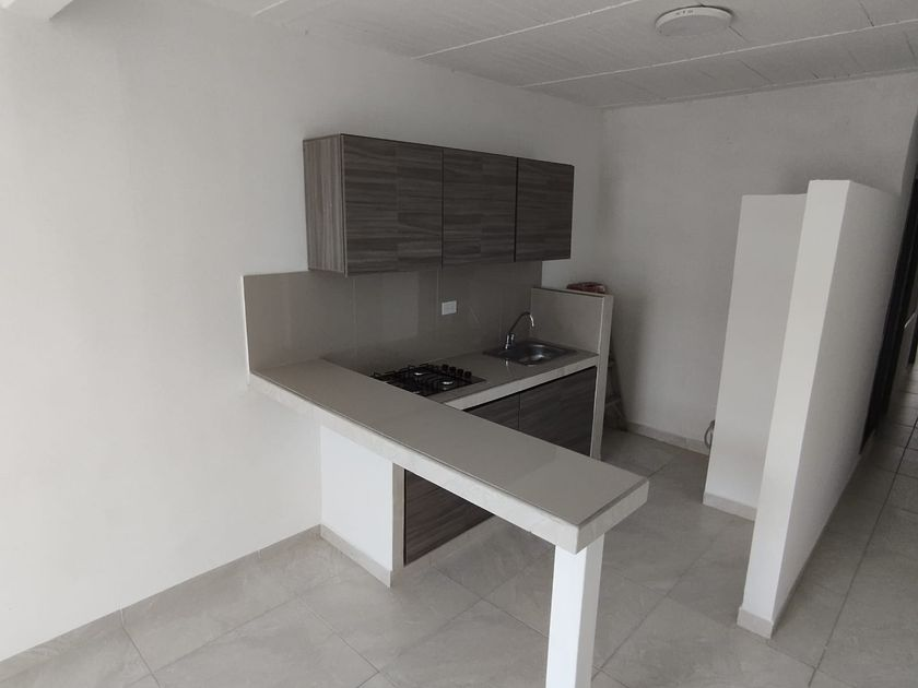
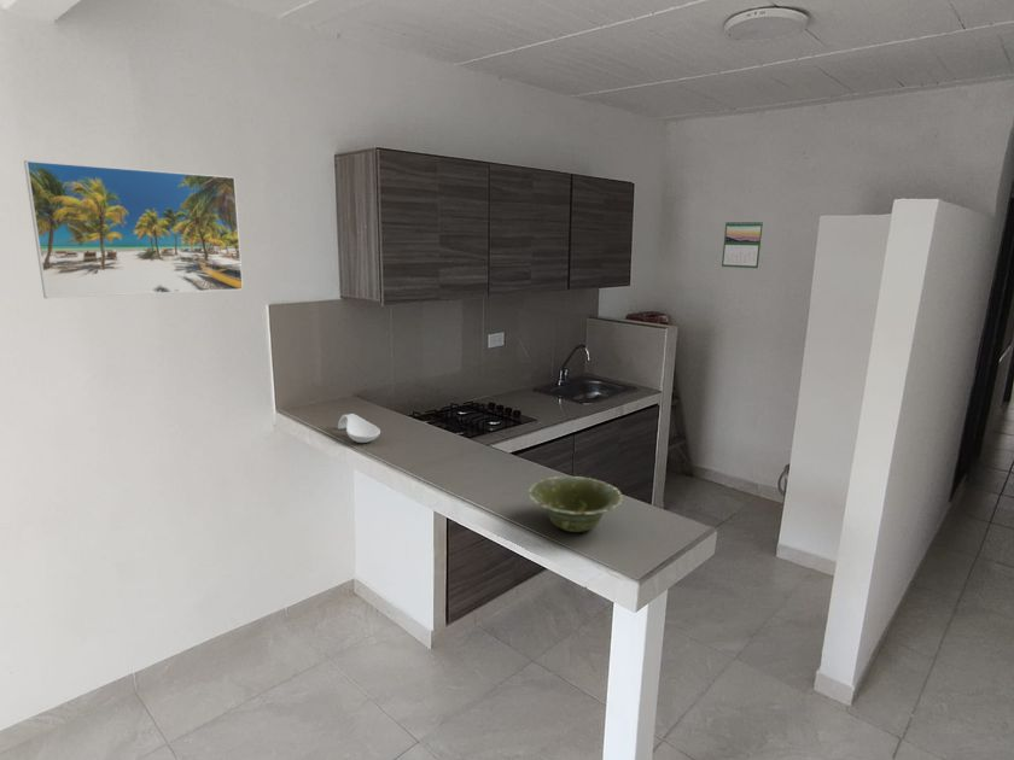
+ spoon rest (356, 427)
+ calendar (741, 244)
+ dish (575, 509)
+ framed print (146, 233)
